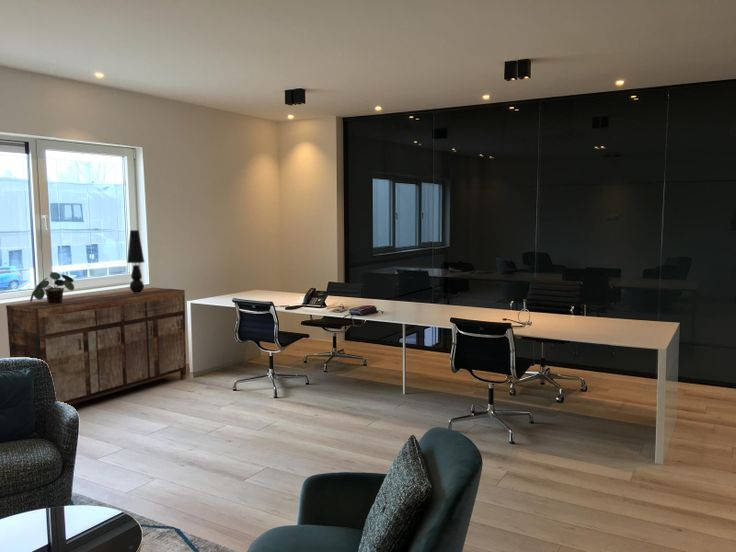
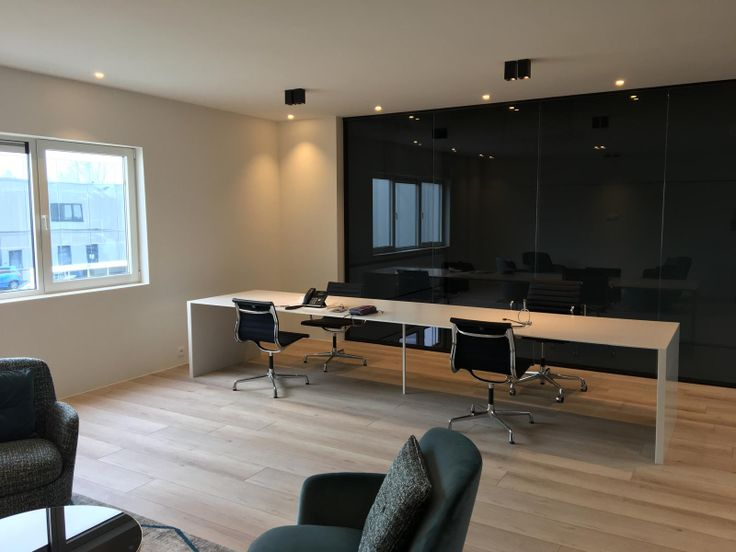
- sideboard (107, 345)
- table lamp (135, 261)
- potted plant (52, 287)
